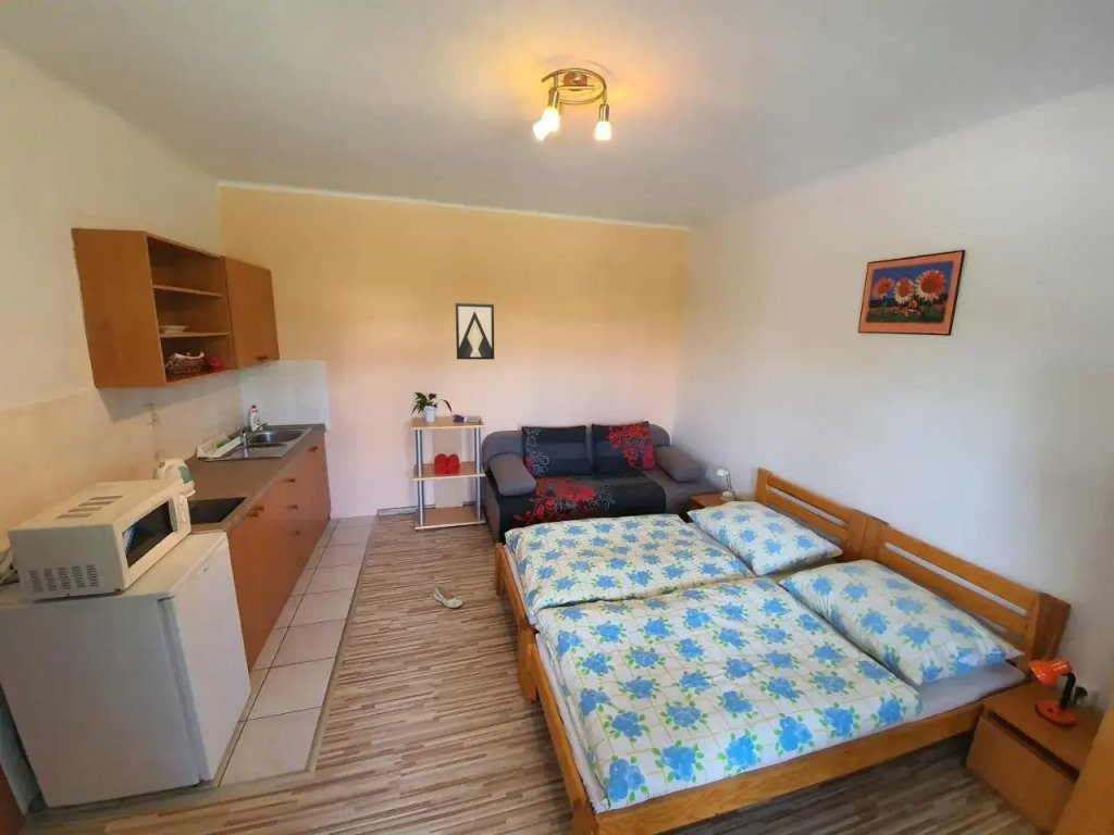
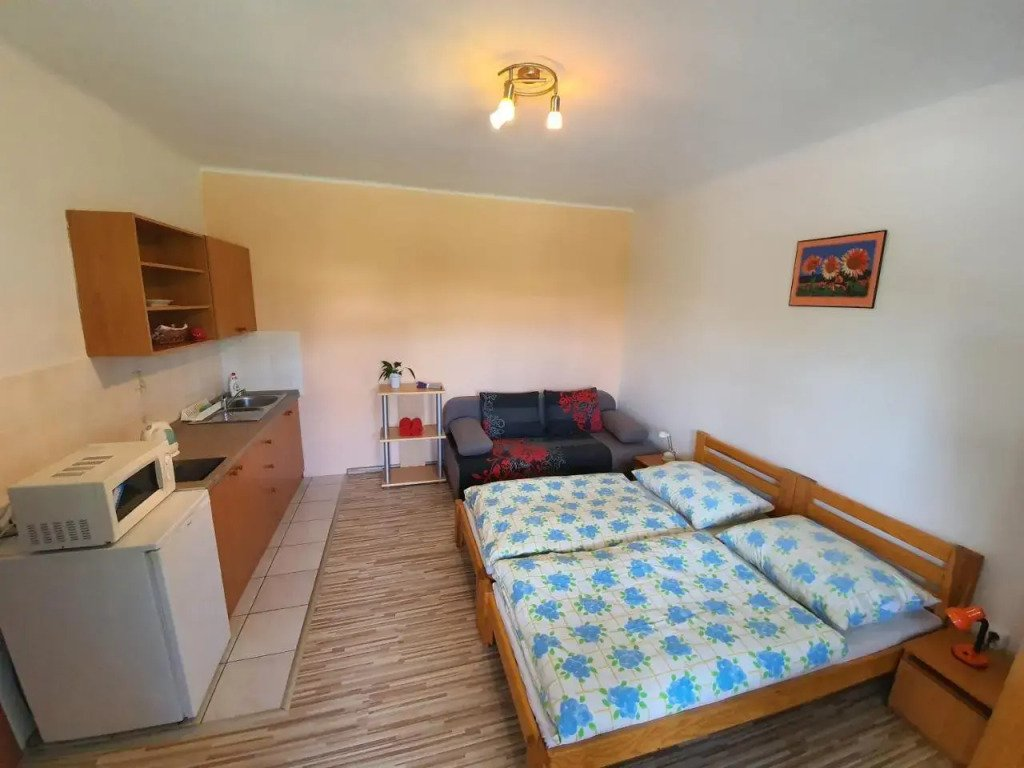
- shoe (447, 596)
- wall art (474, 332)
